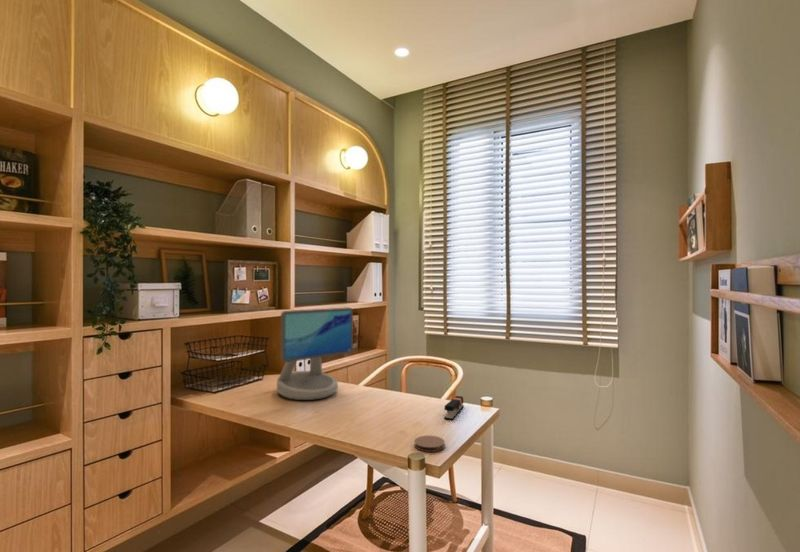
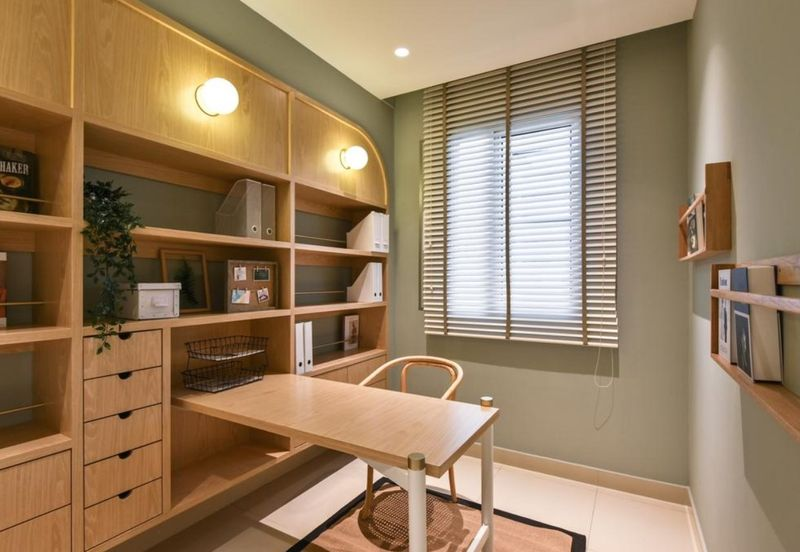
- computer monitor (307, 350)
- stapler (454, 406)
- coaster (429, 443)
